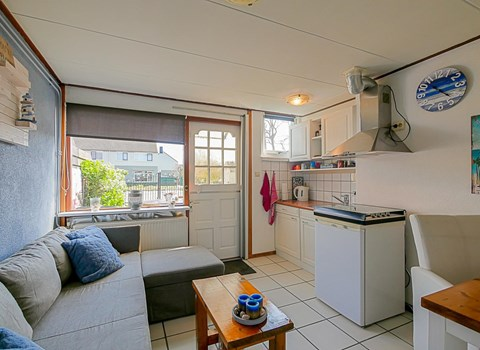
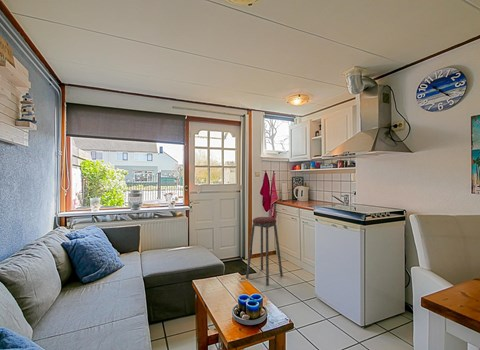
+ music stool (262, 247)
